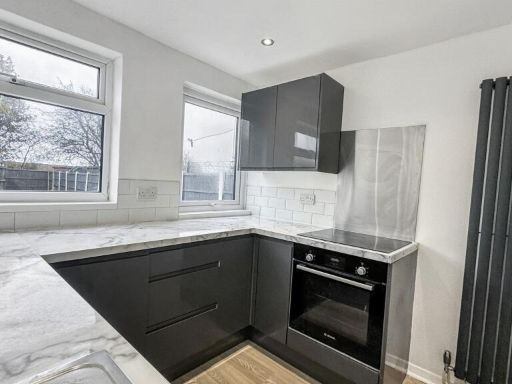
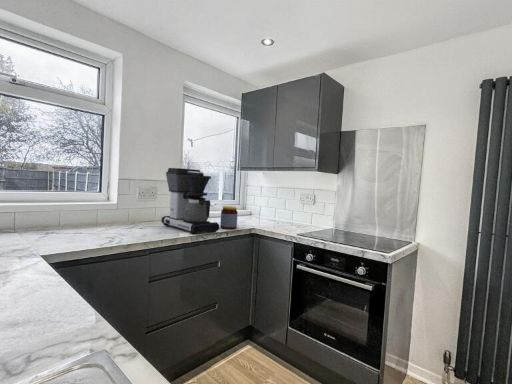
+ jar (229, 217)
+ coffee maker (191, 199)
